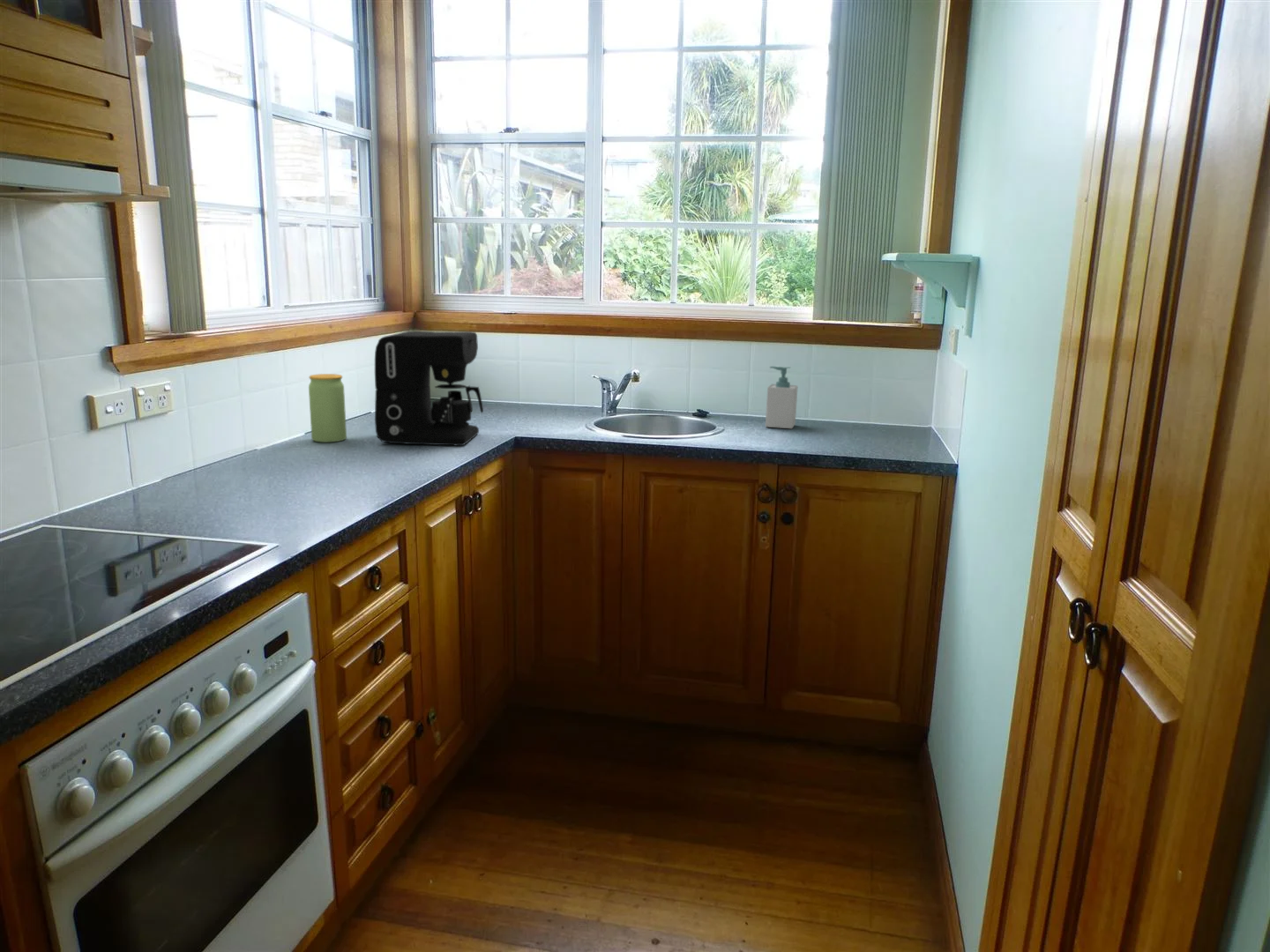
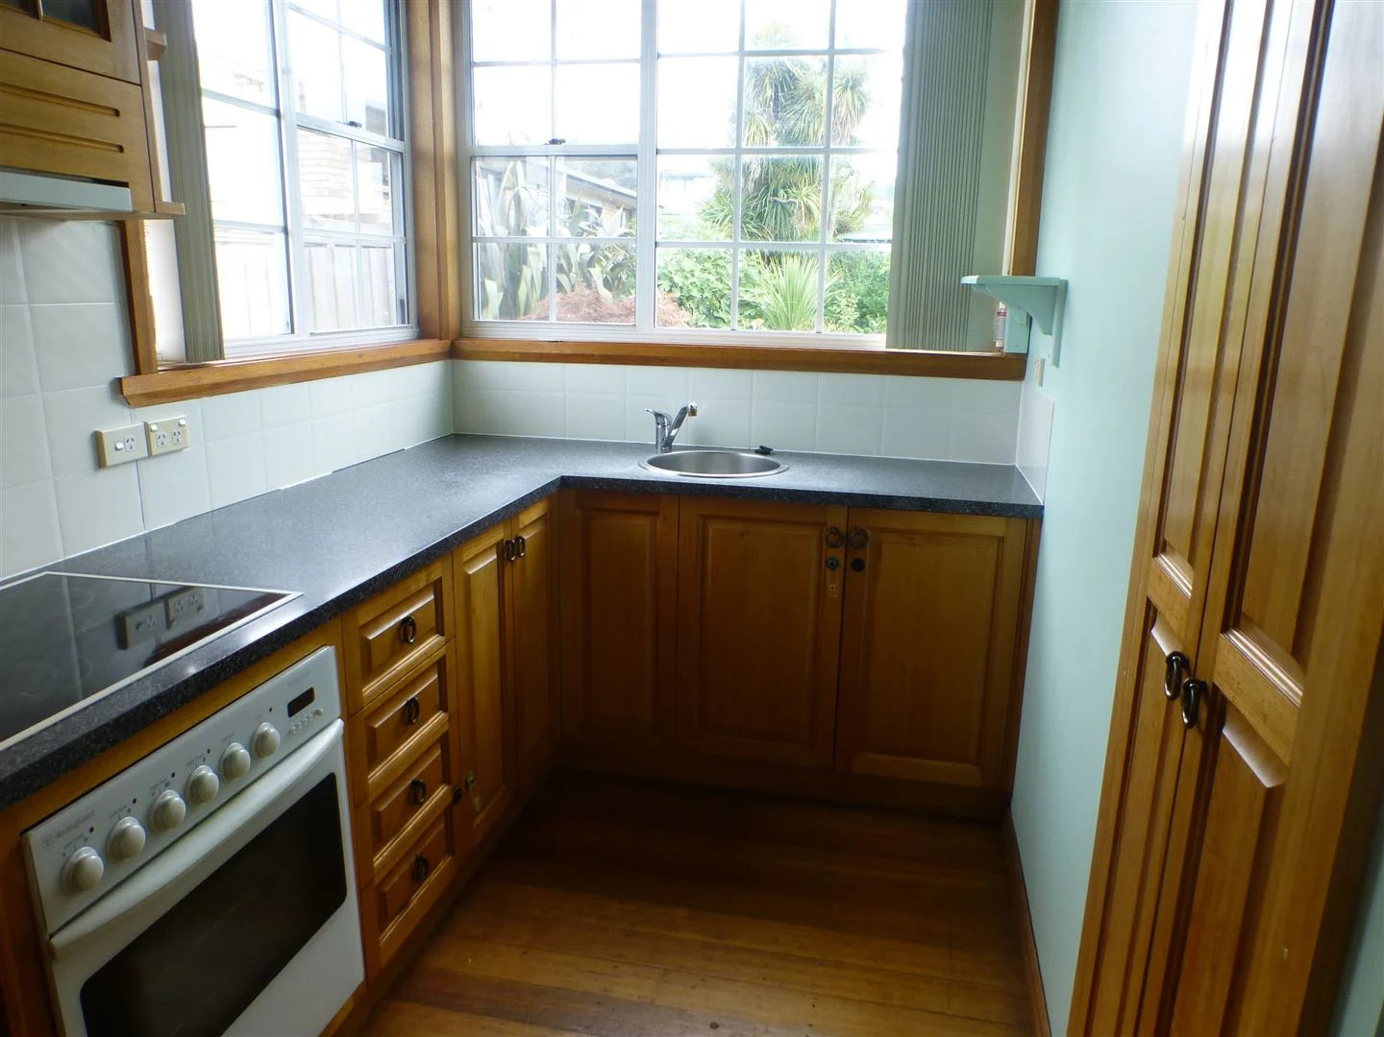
- coffee maker (435, 386)
- jar (327, 407)
- soap bottle (781, 396)
